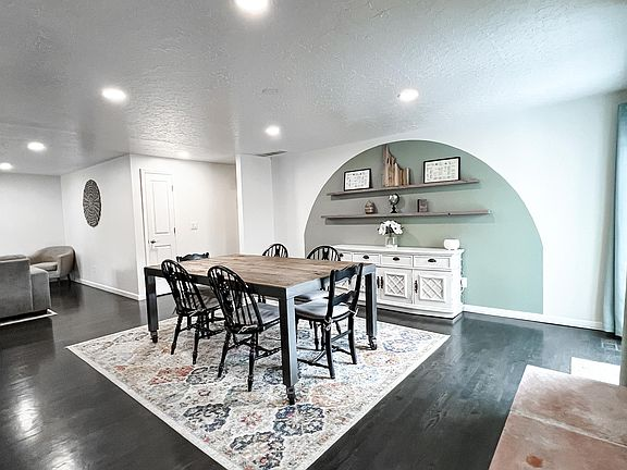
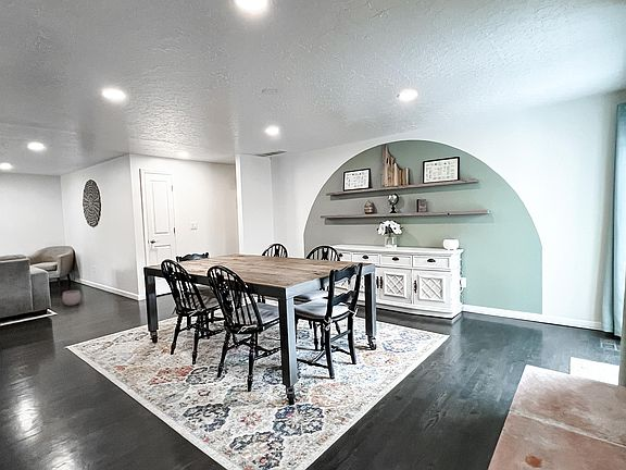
+ plant pot (71, 295)
